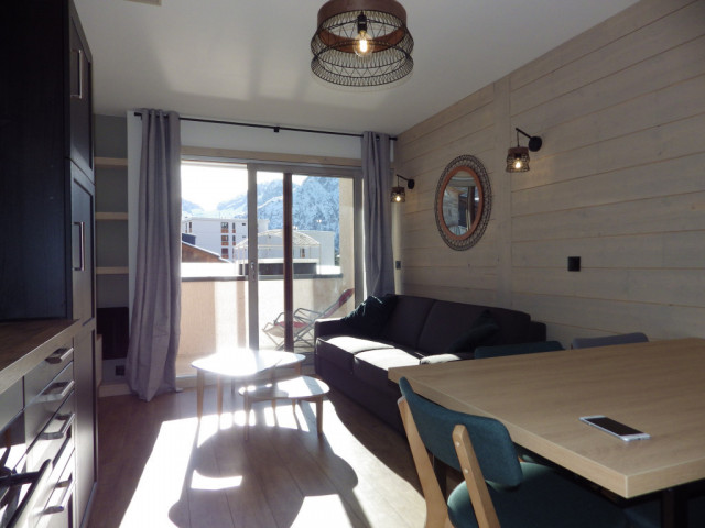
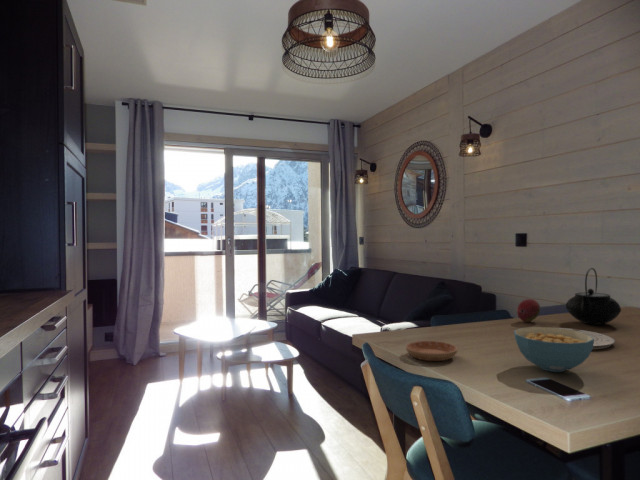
+ saucer (431, 351)
+ cereal bowl (552, 351)
+ teapot (592, 296)
+ plate (568, 329)
+ fruit (529, 310)
